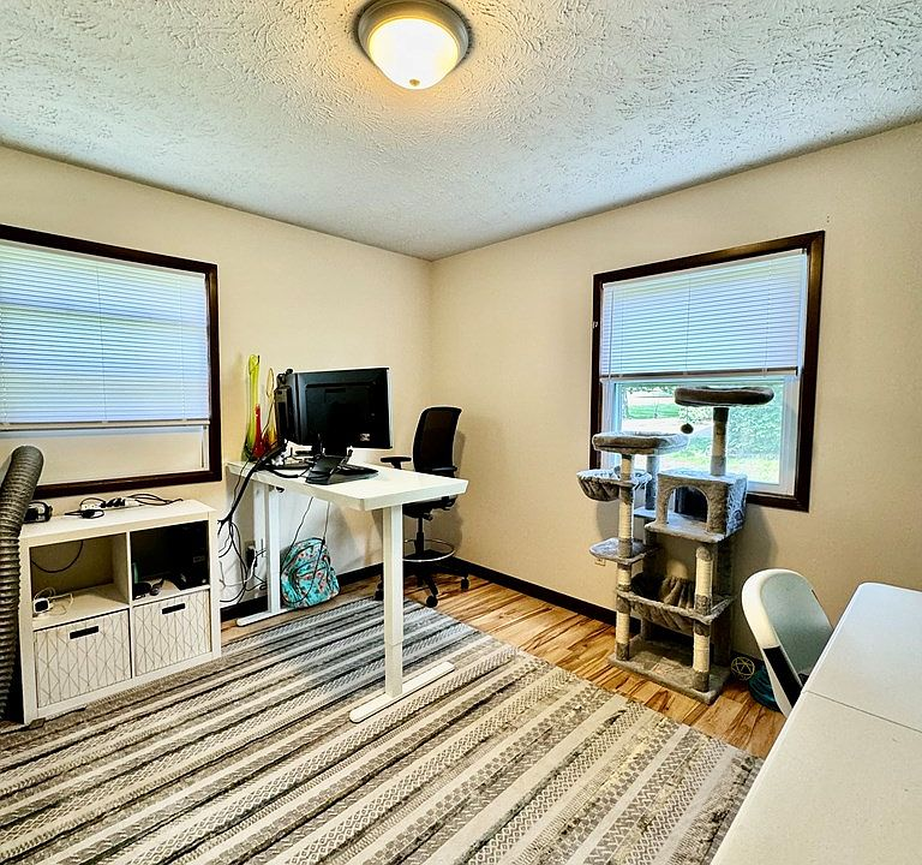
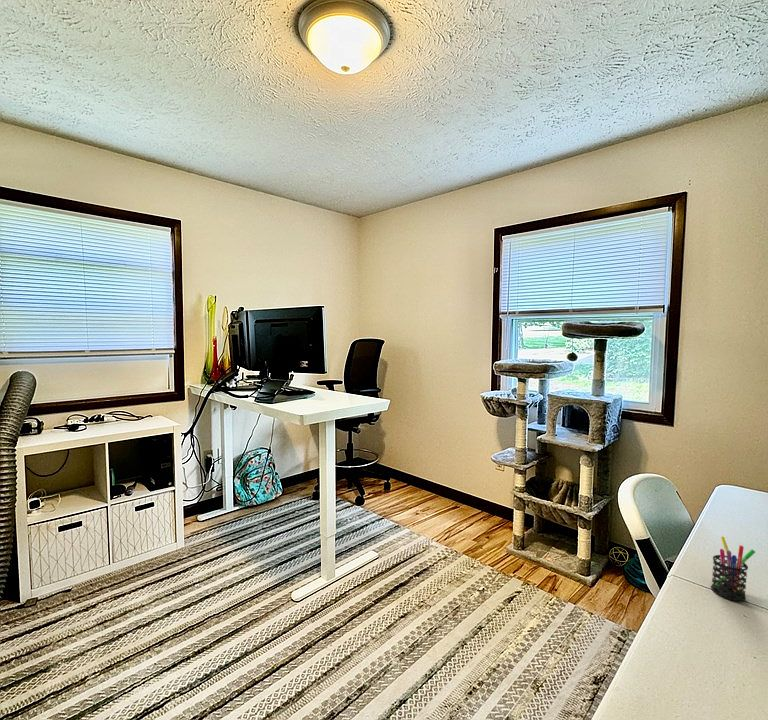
+ pen holder (734, 567)
